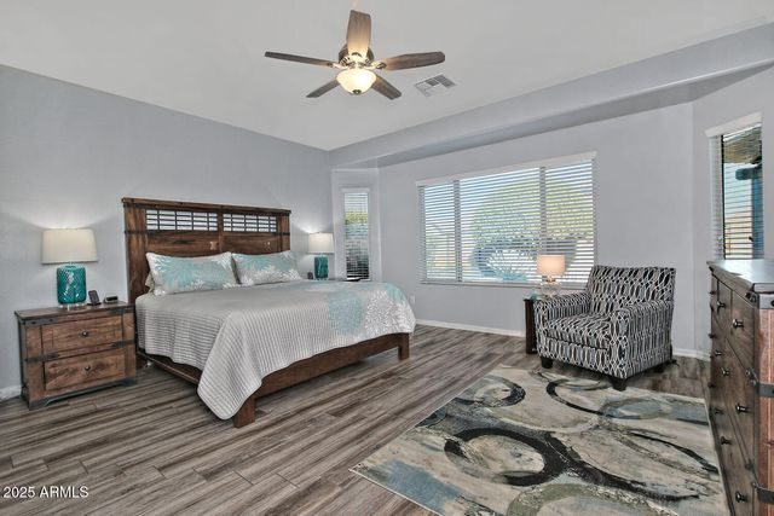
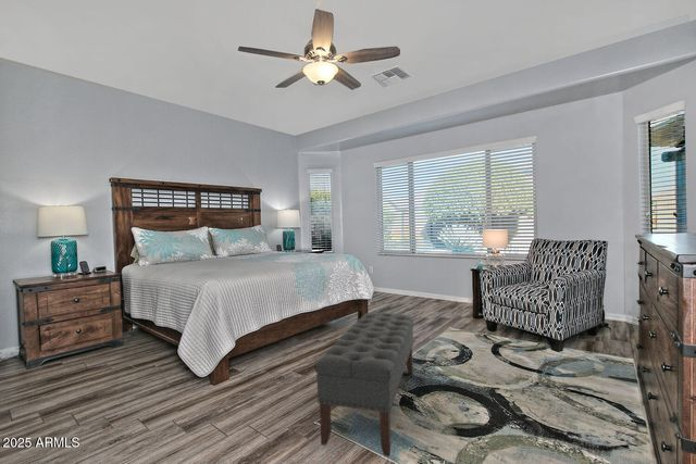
+ bench (374, 366)
